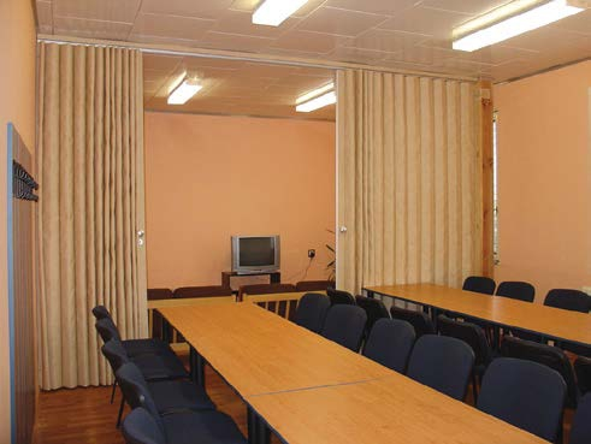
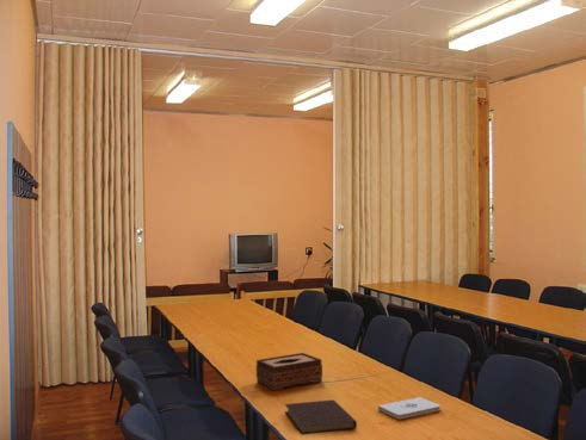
+ tissue box (289, 370)
+ notebook (319, 415)
+ notepad (409, 408)
